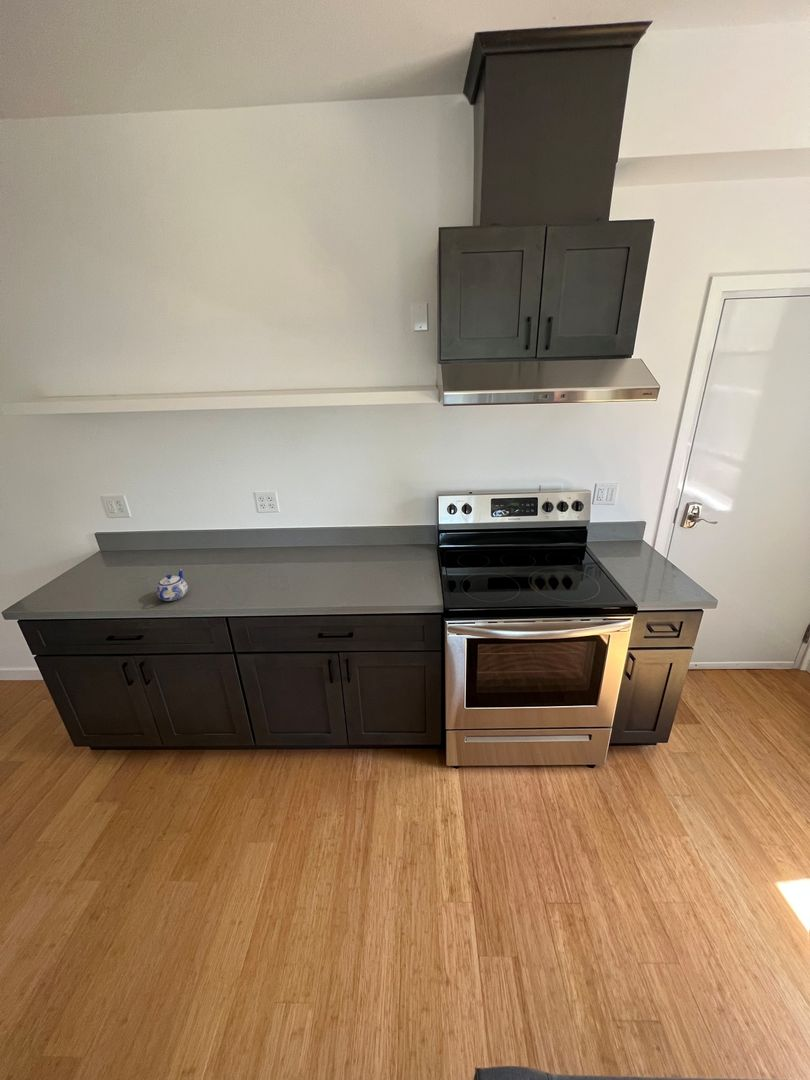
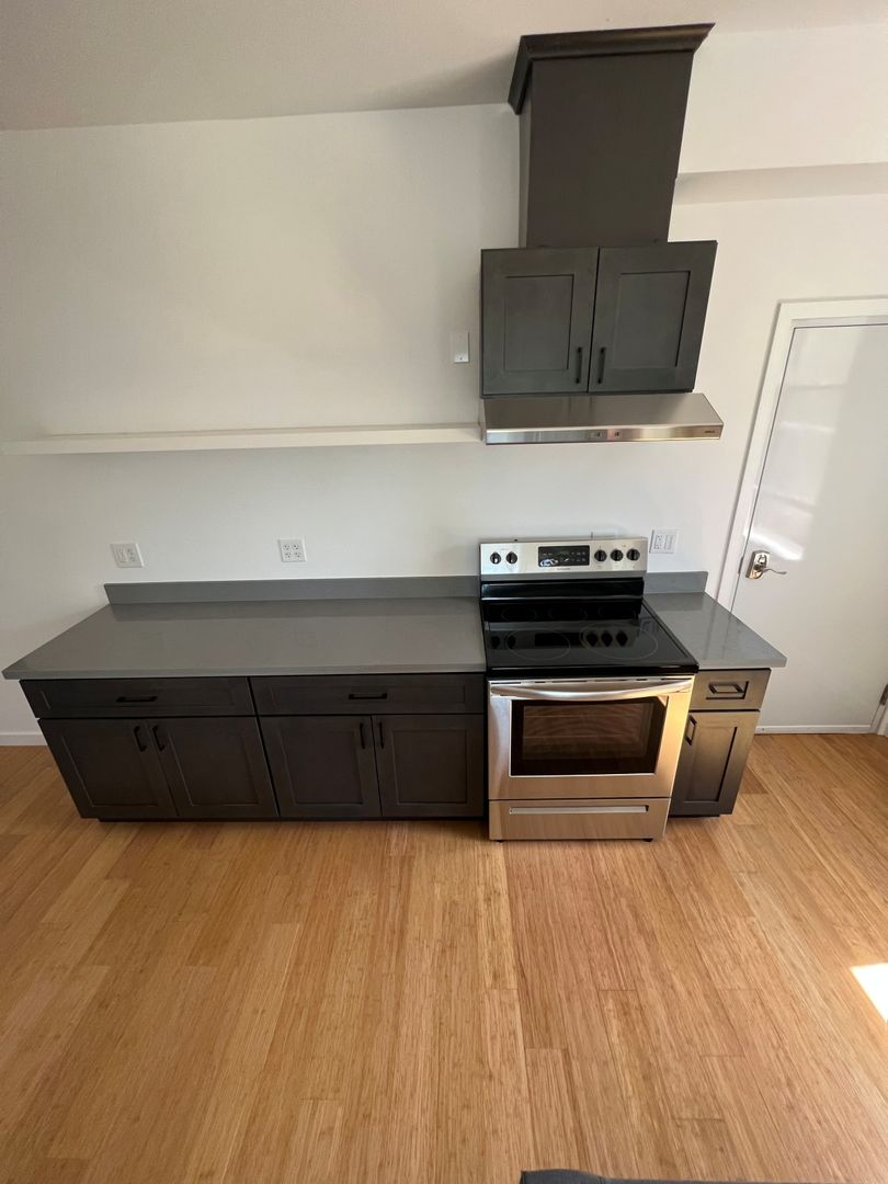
- teapot (172, 584)
